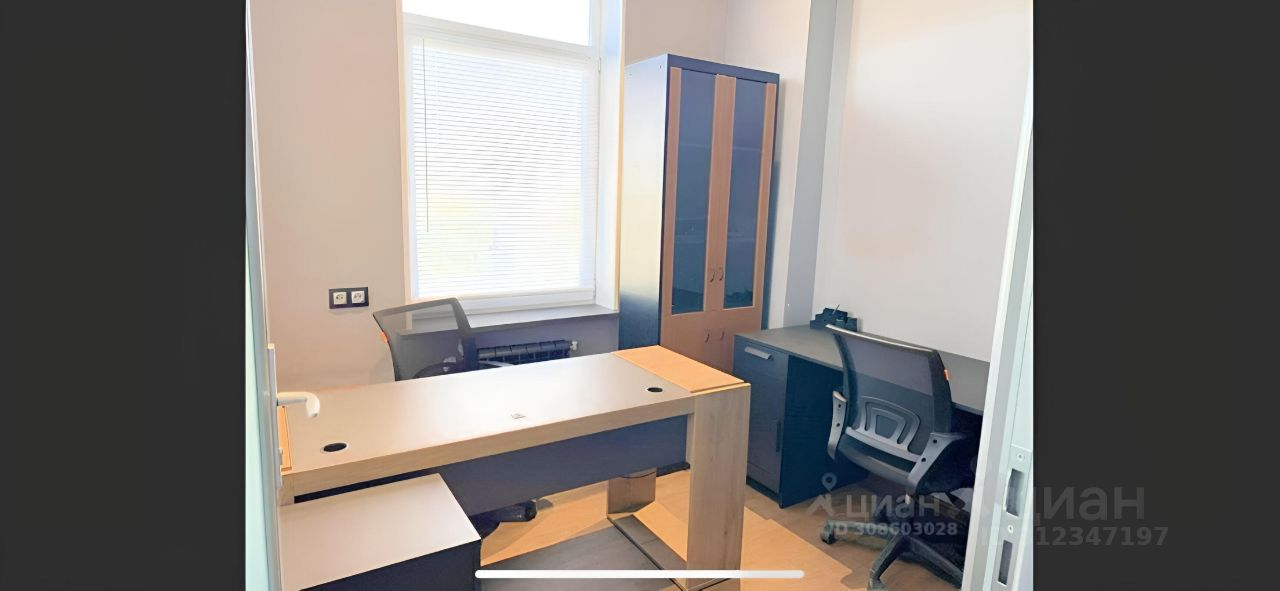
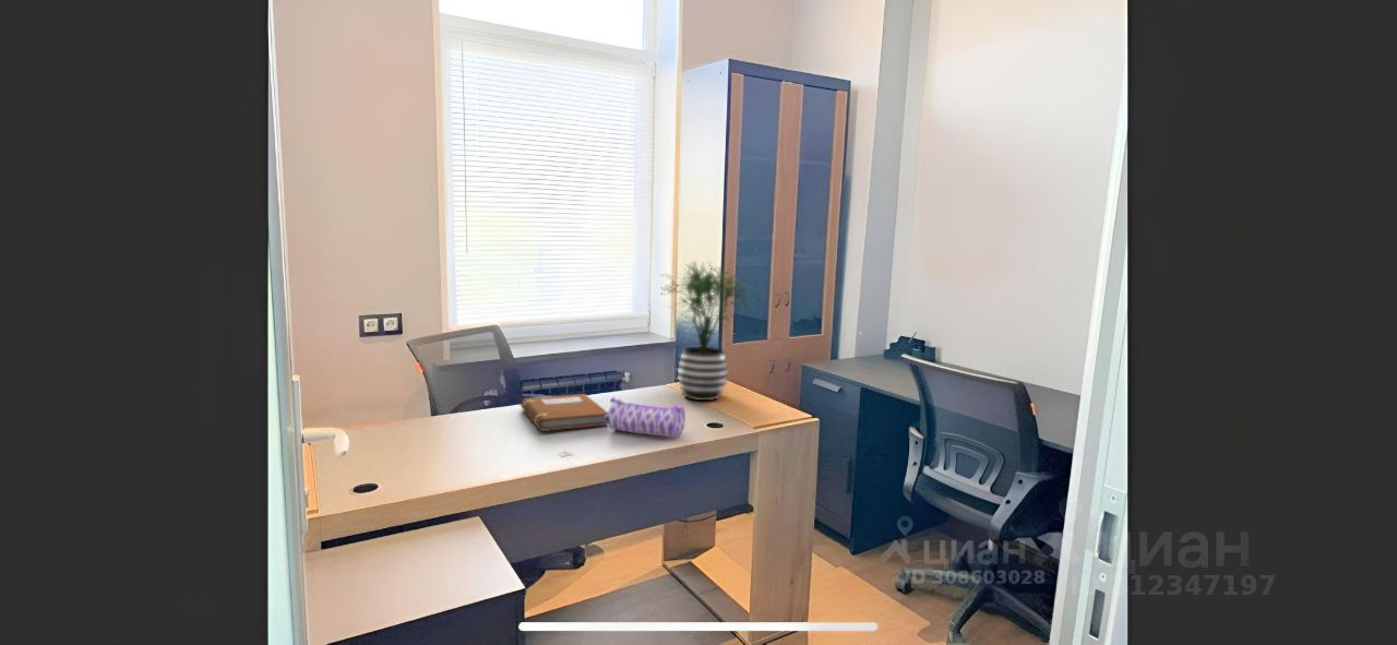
+ potted plant (708, 330)
+ pencil case (646, 417)
+ notebook (562, 410)
